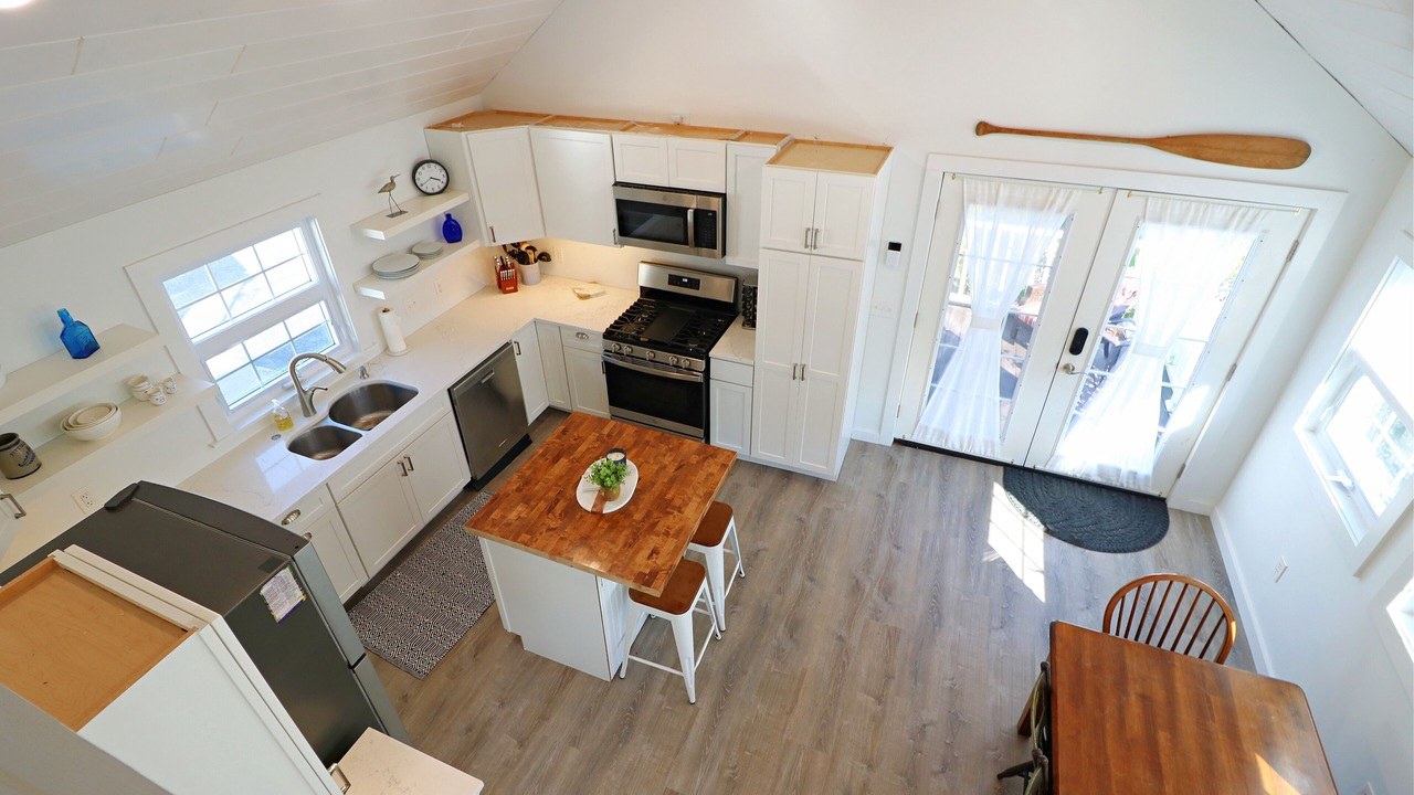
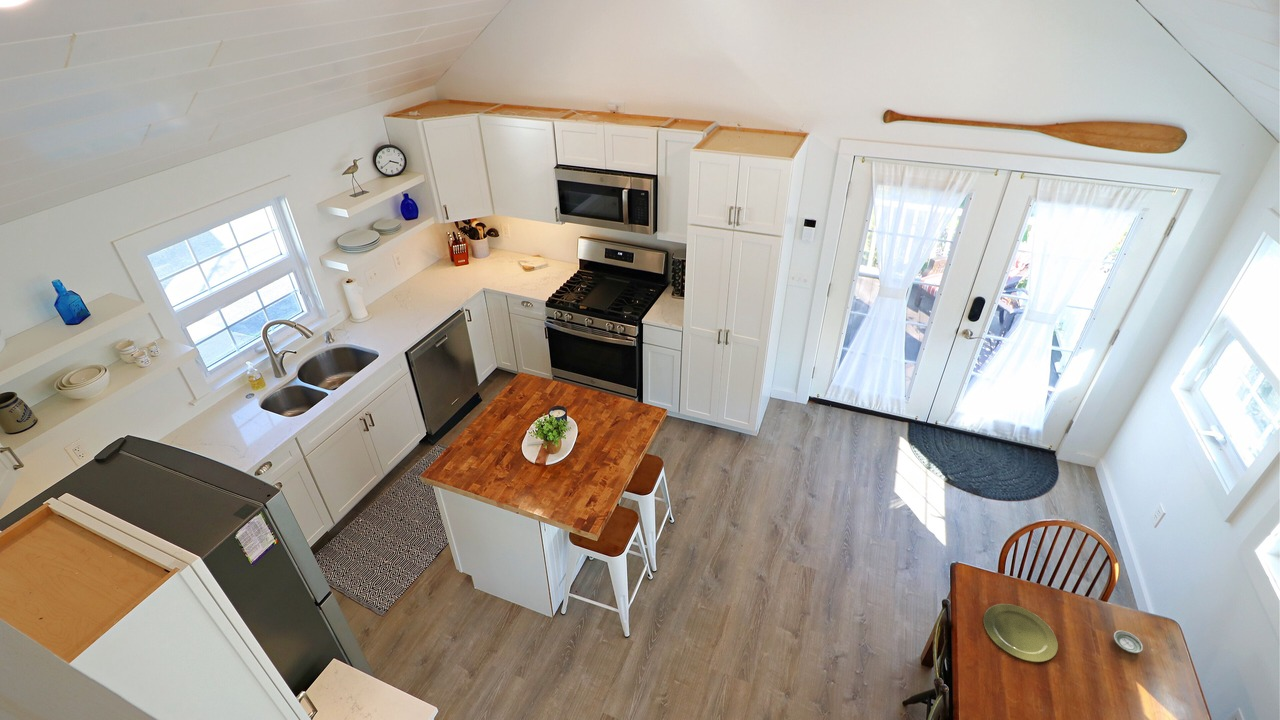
+ saucer (1127, 643)
+ plate (1019, 631)
